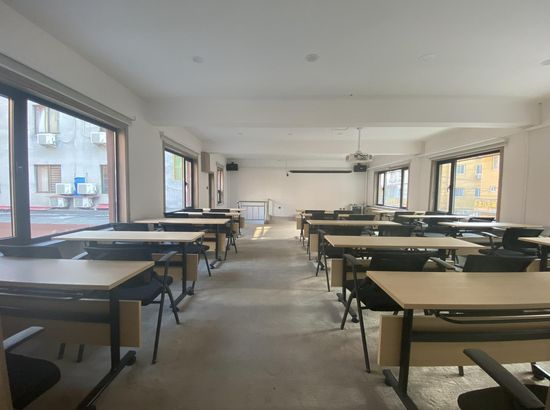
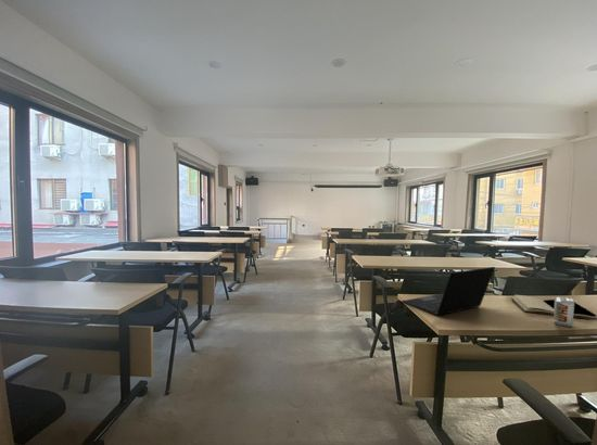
+ book (550, 306)
+ beverage can (563, 312)
+ laptop (446, 285)
